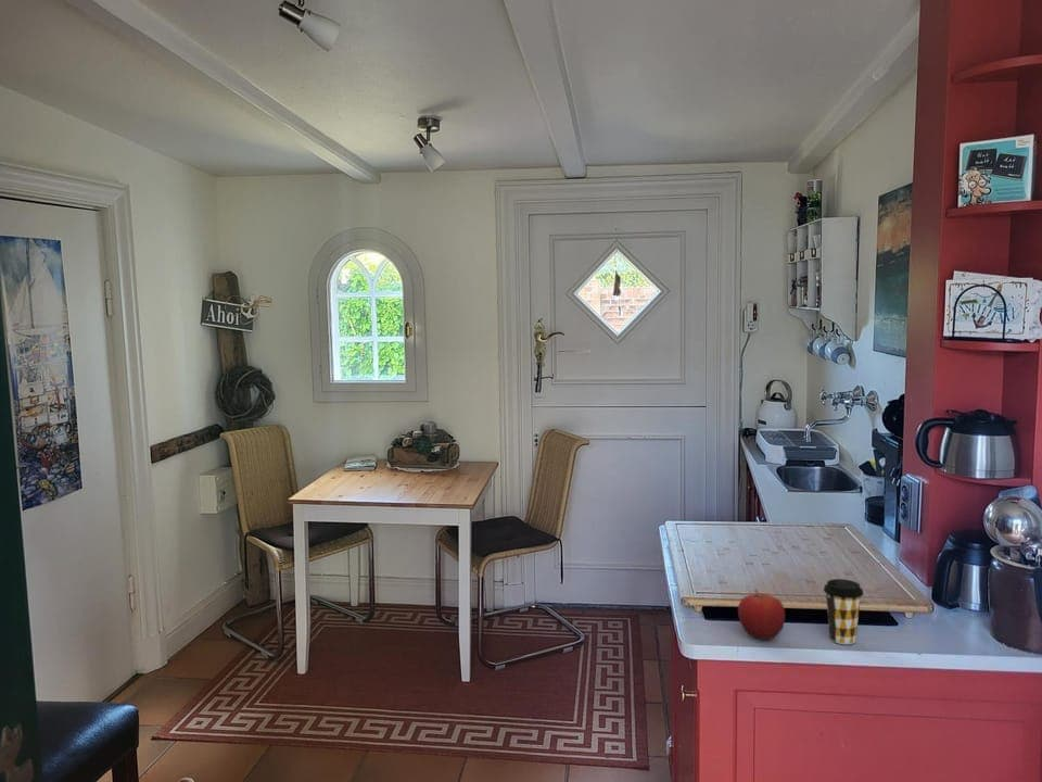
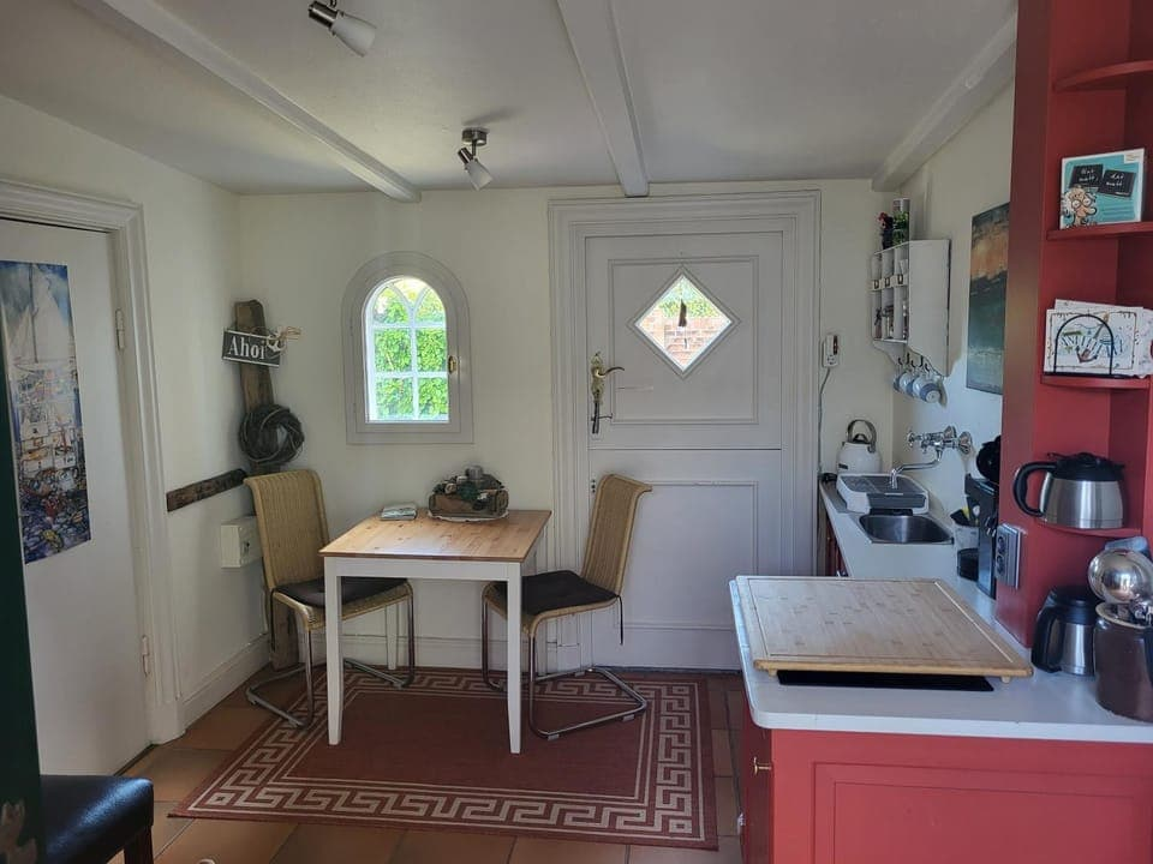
- coffee cup (842, 611)
- fruit (761, 614)
